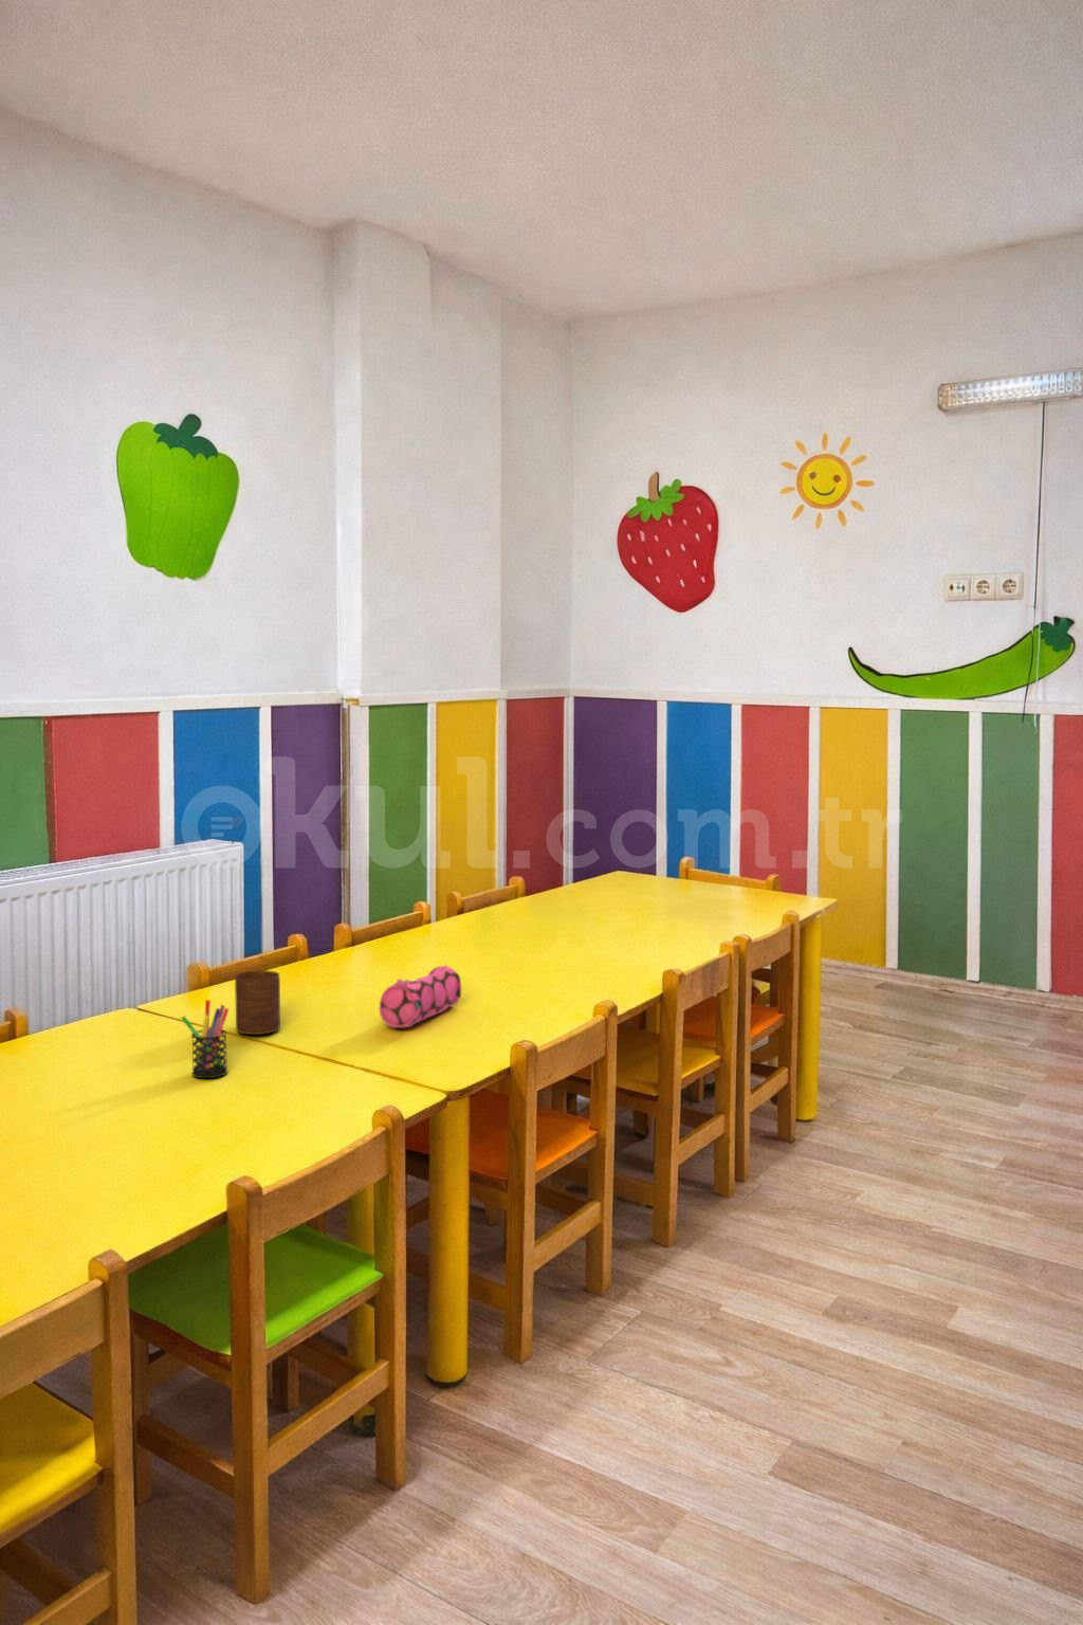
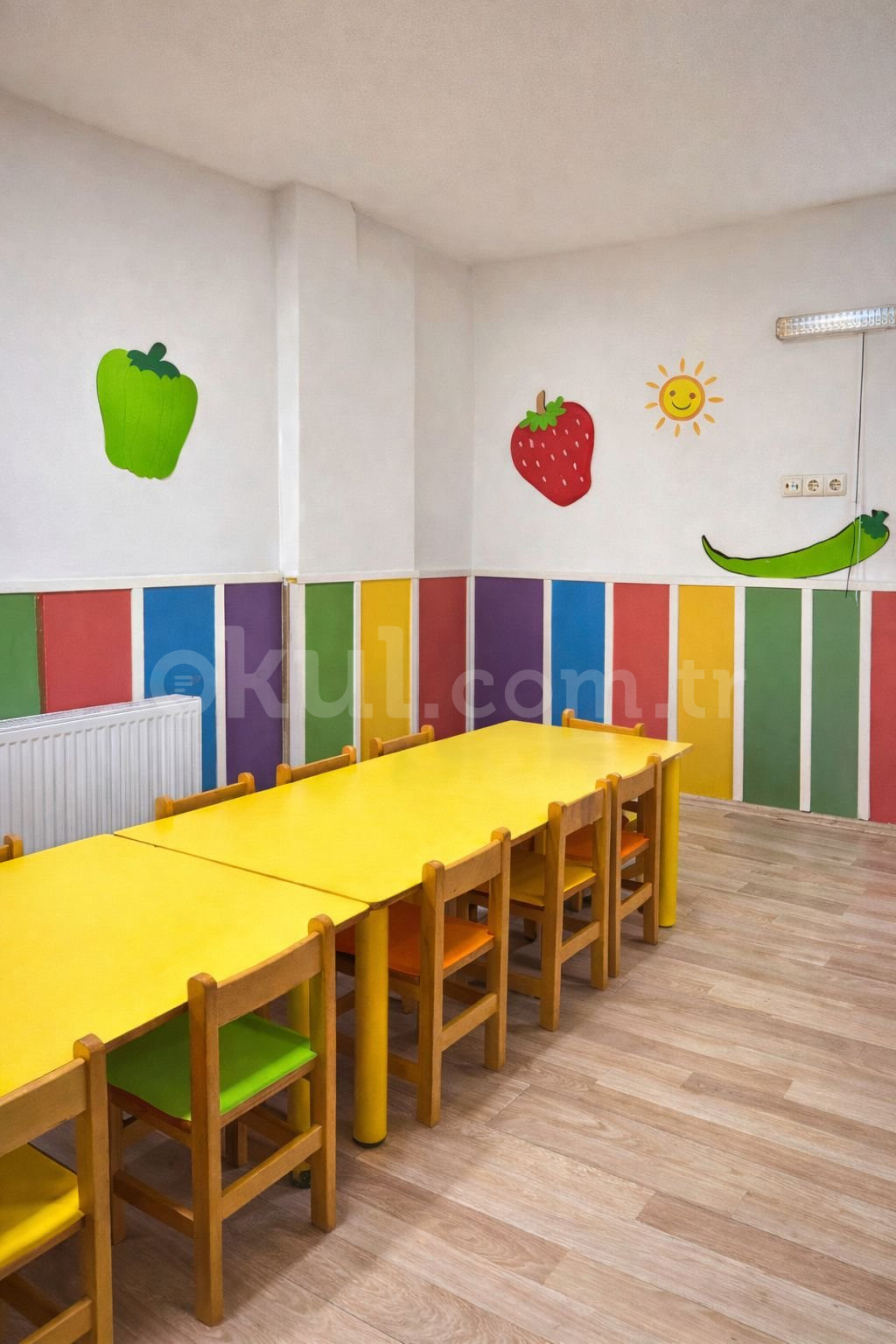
- pencil case (423, 994)
- pen holder (204, 1037)
- cup (257, 1001)
